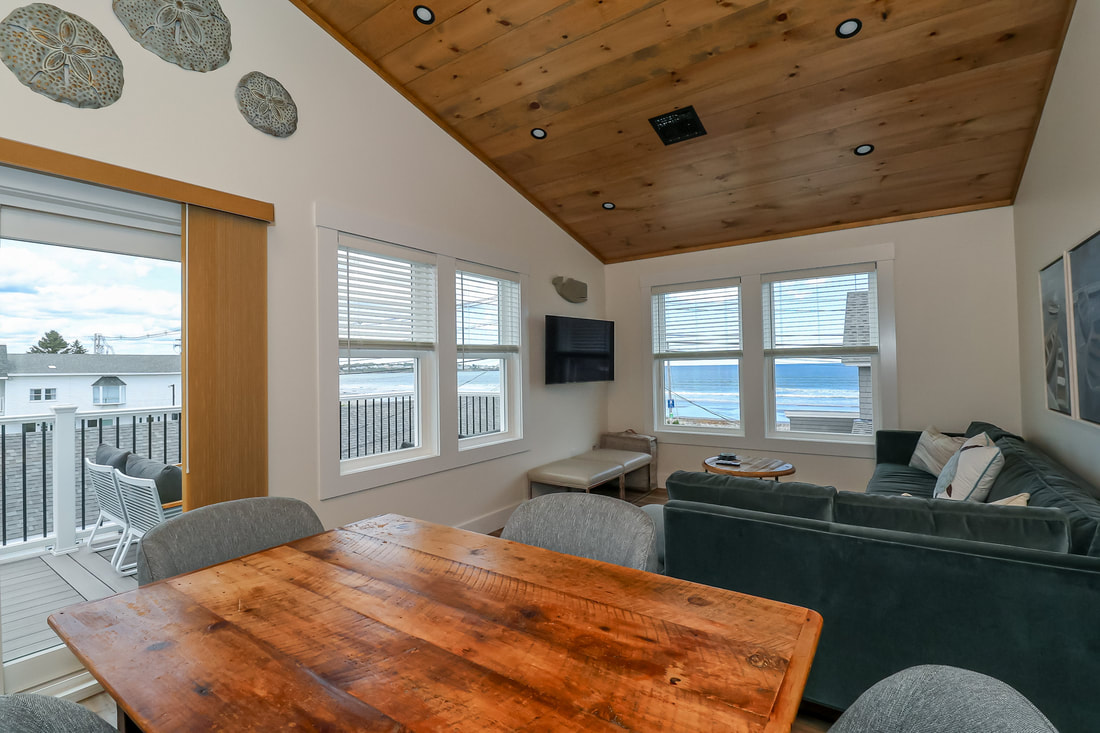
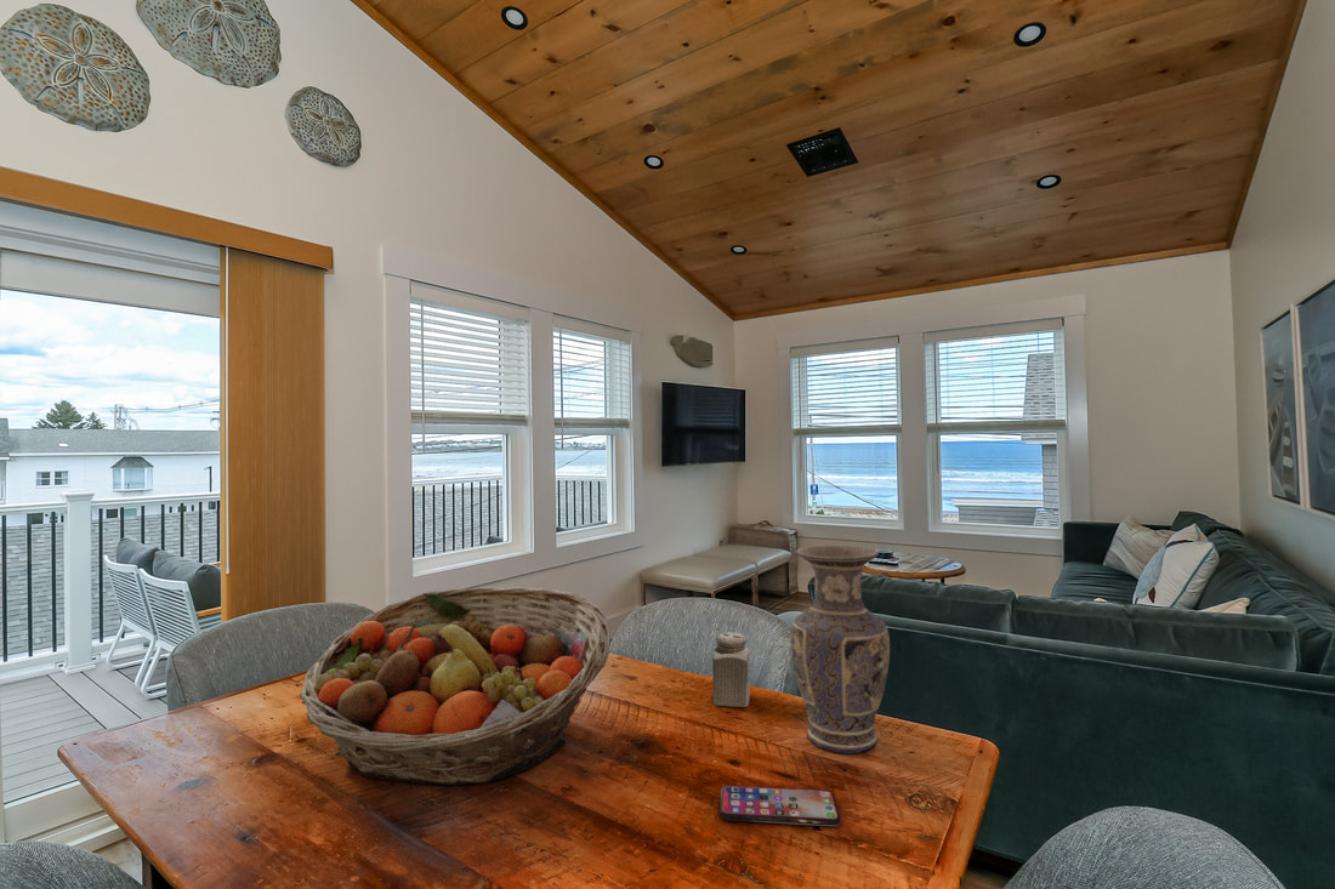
+ smartphone (778, 804)
+ salt shaker (731, 667)
+ vase (839, 644)
+ fruit basket (462, 672)
